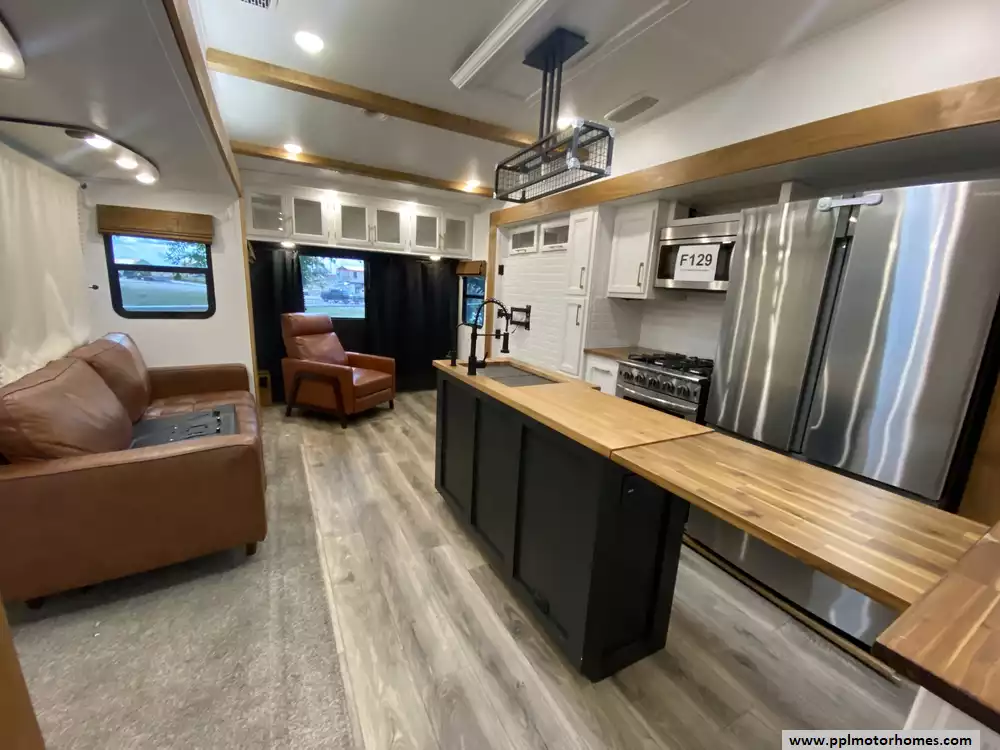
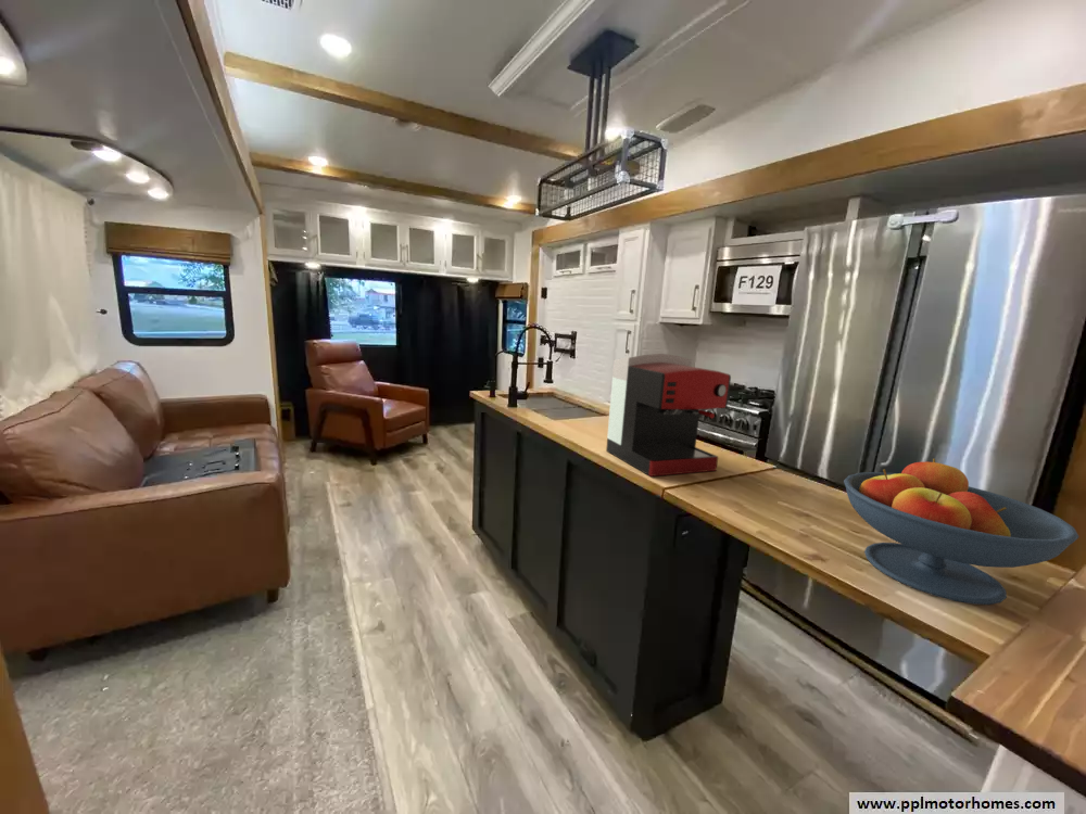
+ fruit bowl (940, 524)
+ coffee maker (672, 410)
